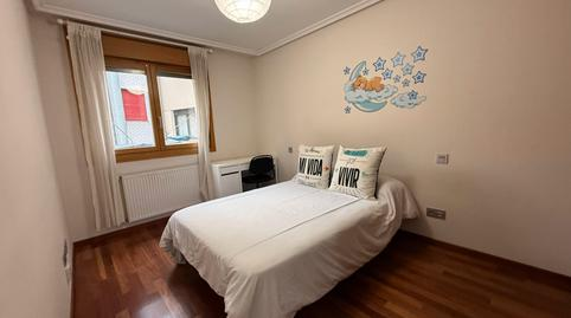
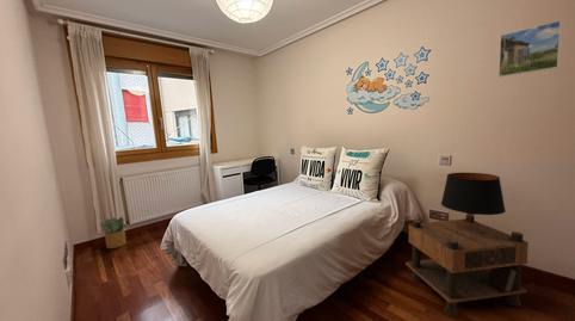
+ table lamp (471, 203)
+ nightstand (460, 258)
+ potted plant (113, 232)
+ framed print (527, 50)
